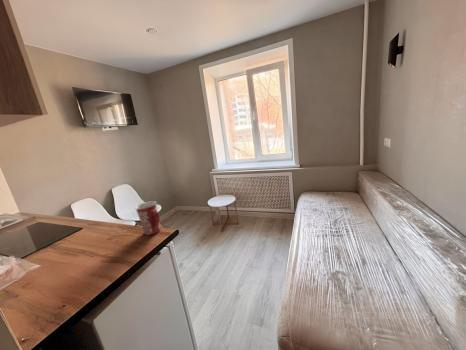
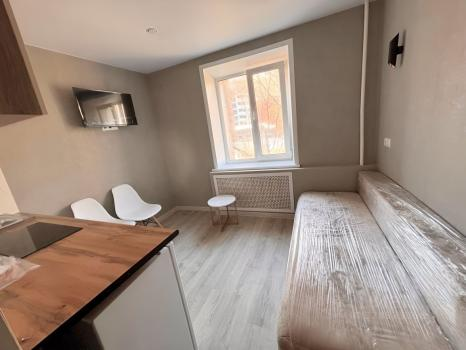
- mug (151, 218)
